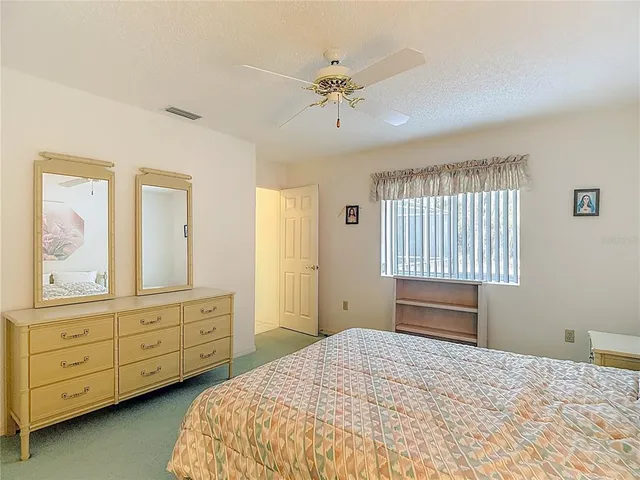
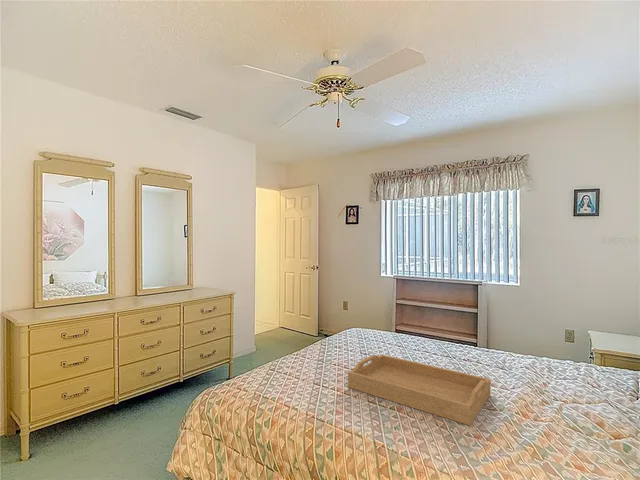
+ serving tray (417, 380)
